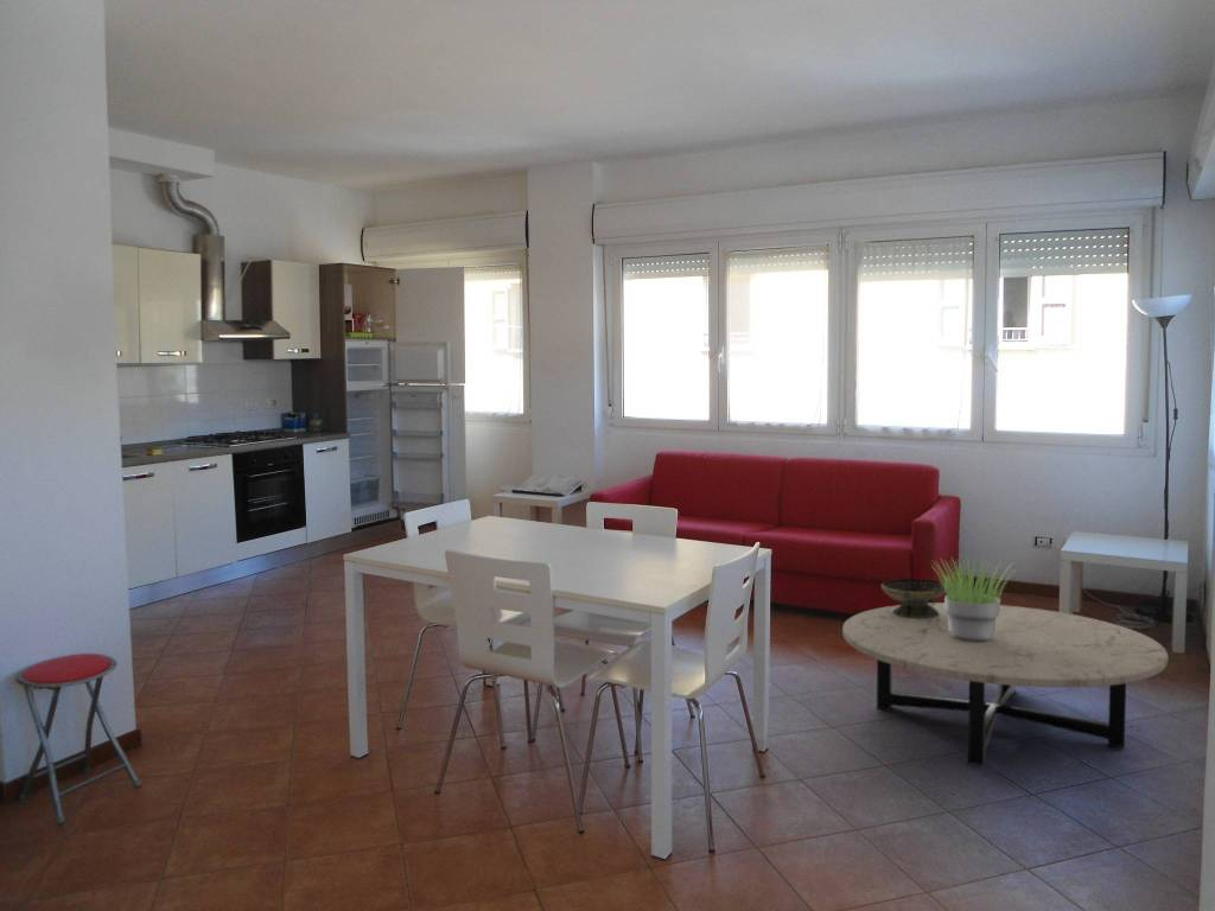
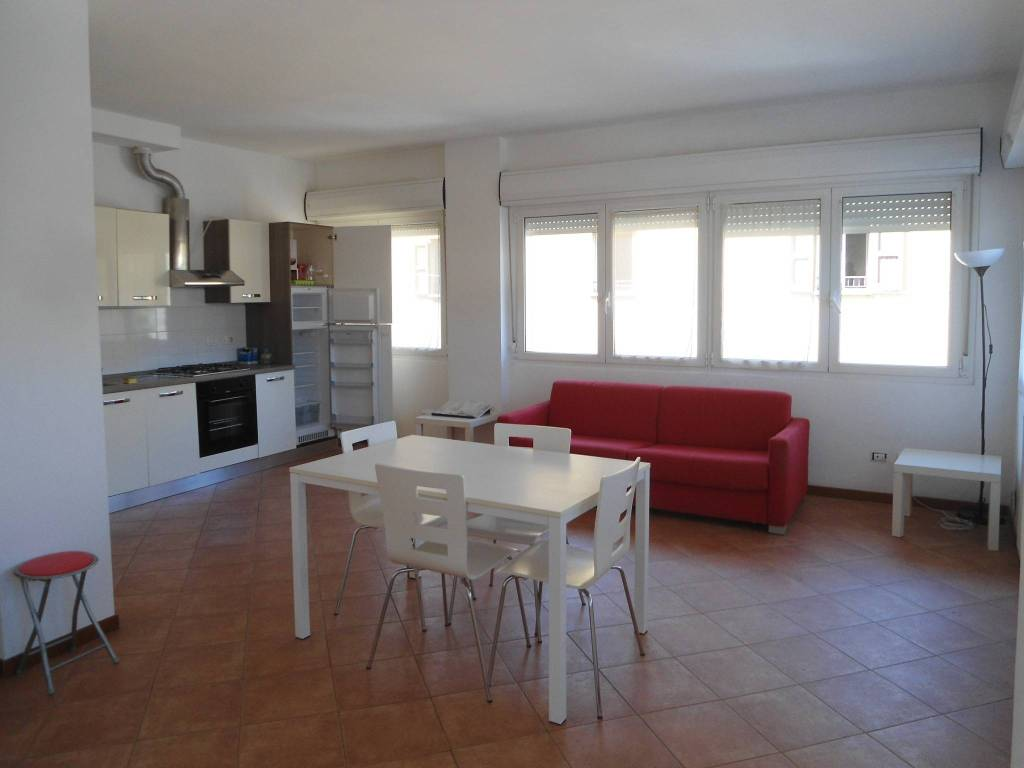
- coffee table (994, 680)
- decorative bowl (914, 598)
- potted plant (972, 599)
